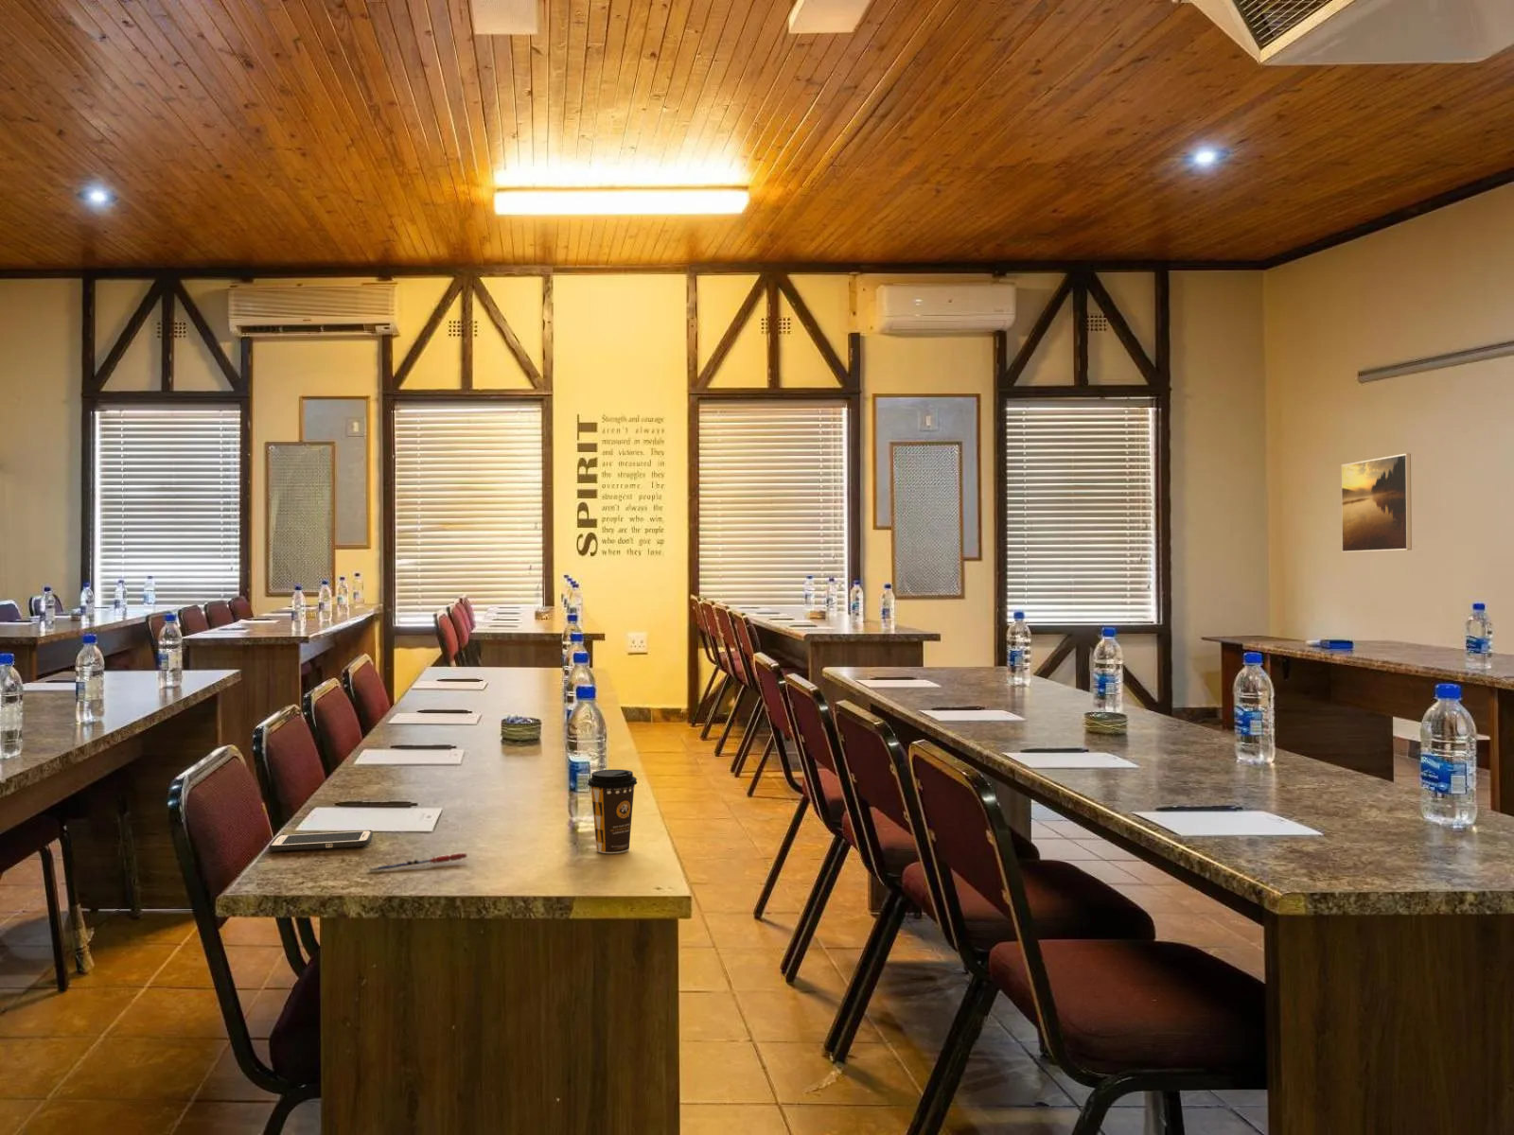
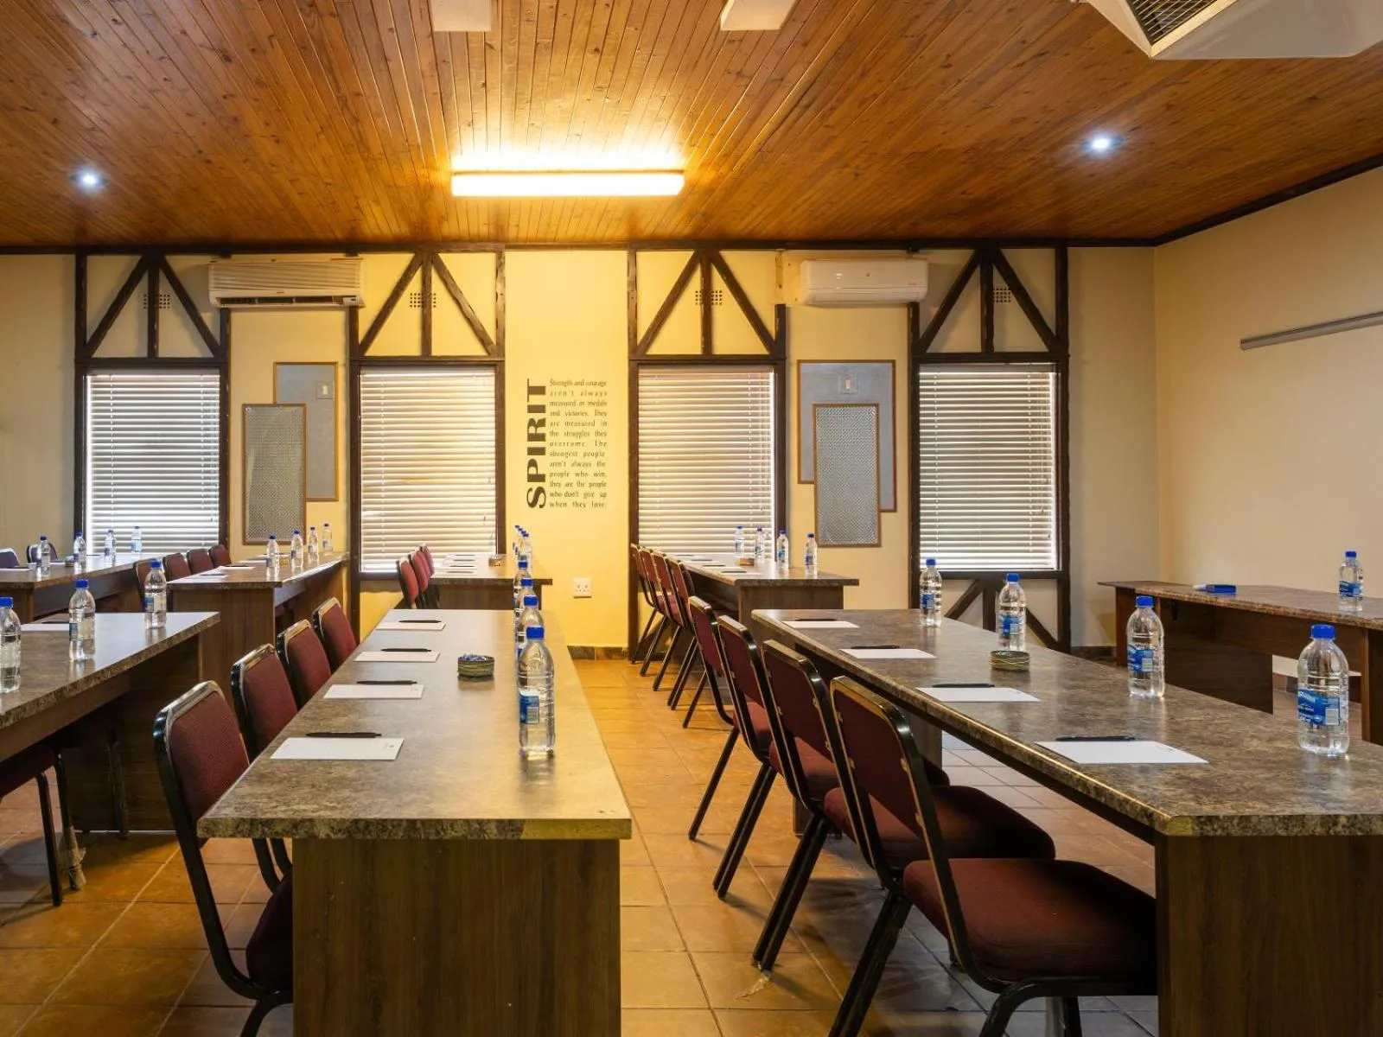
- pen (418, 861)
- cell phone (322, 839)
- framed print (1375, 506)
- coffee cup (613, 811)
